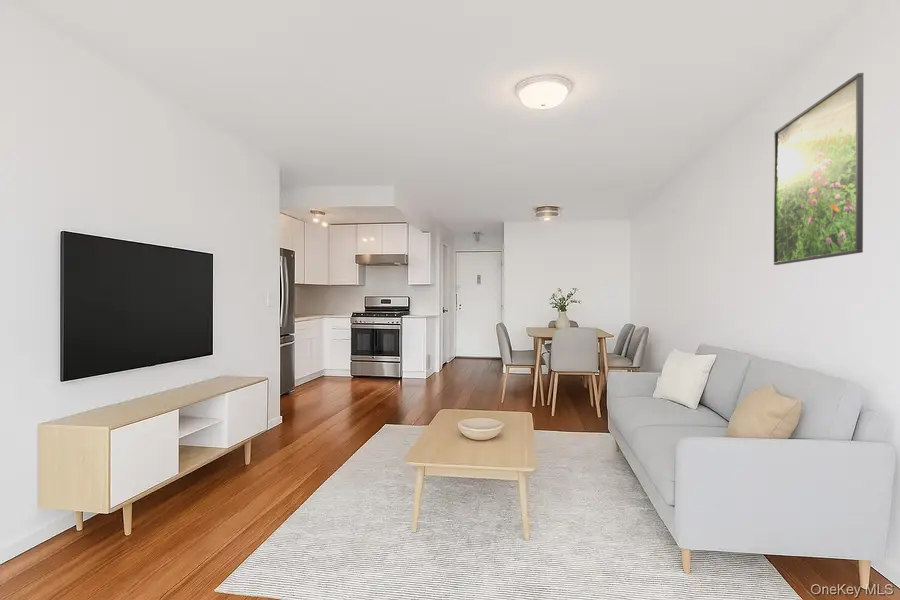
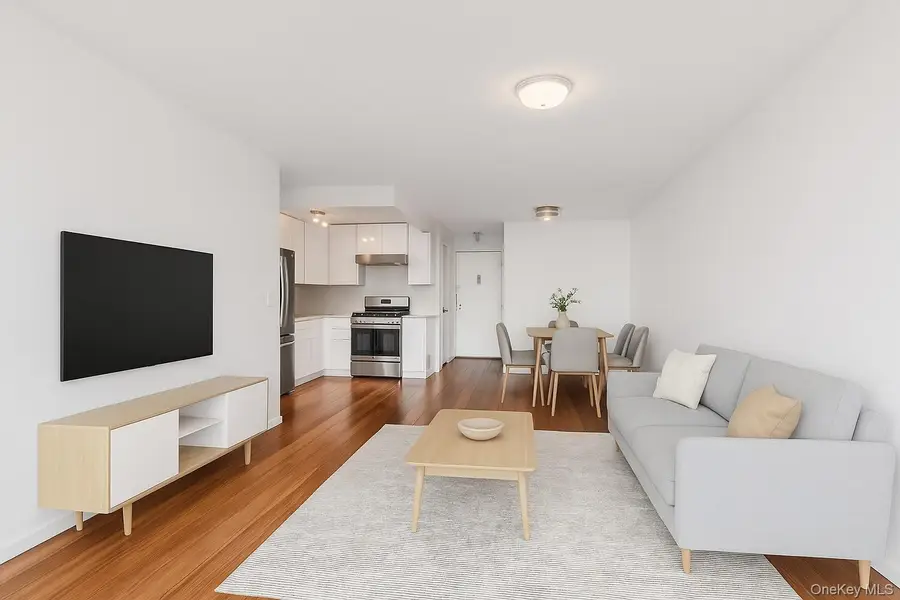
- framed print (811, 183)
